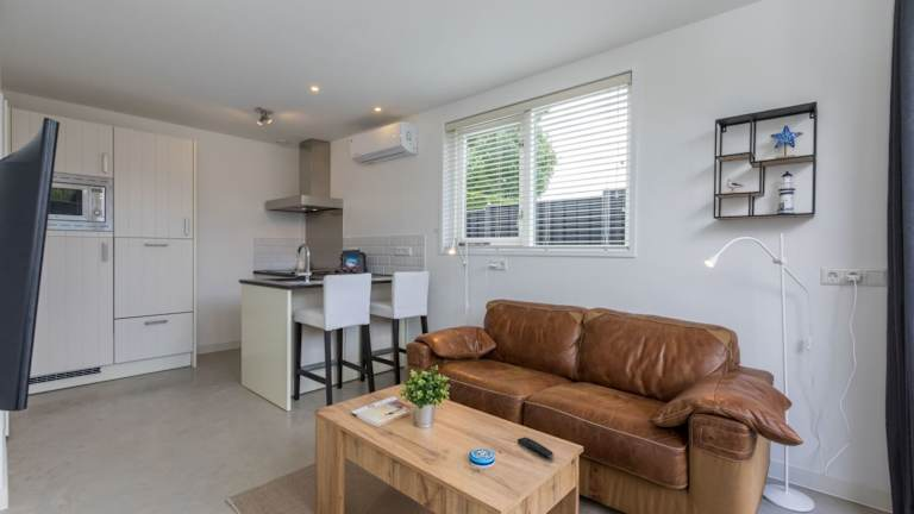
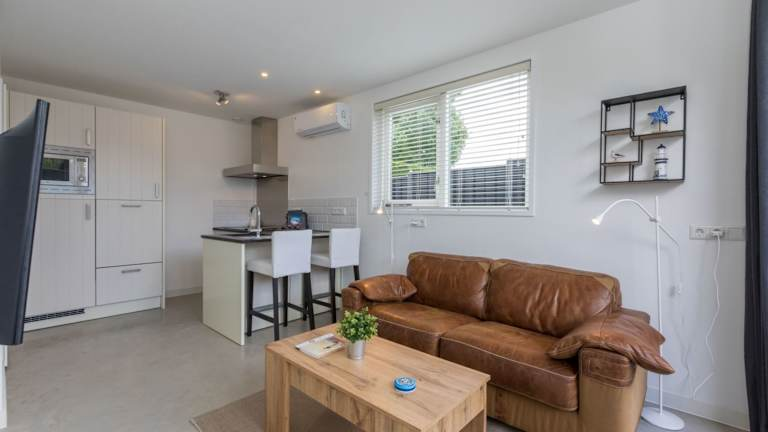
- remote control (536, 446)
